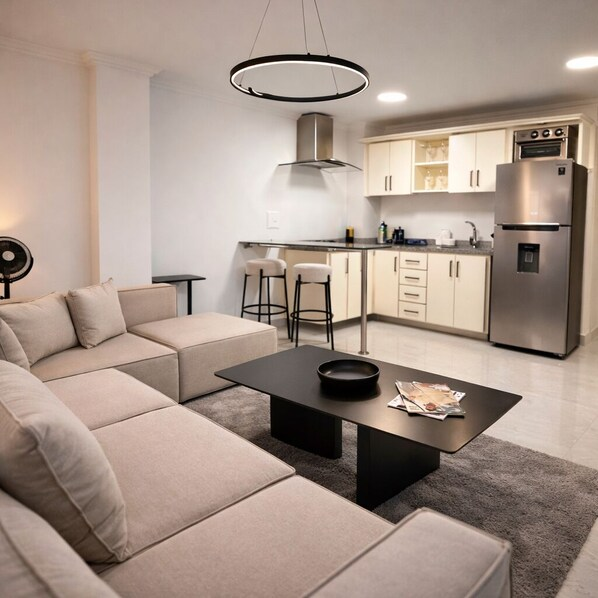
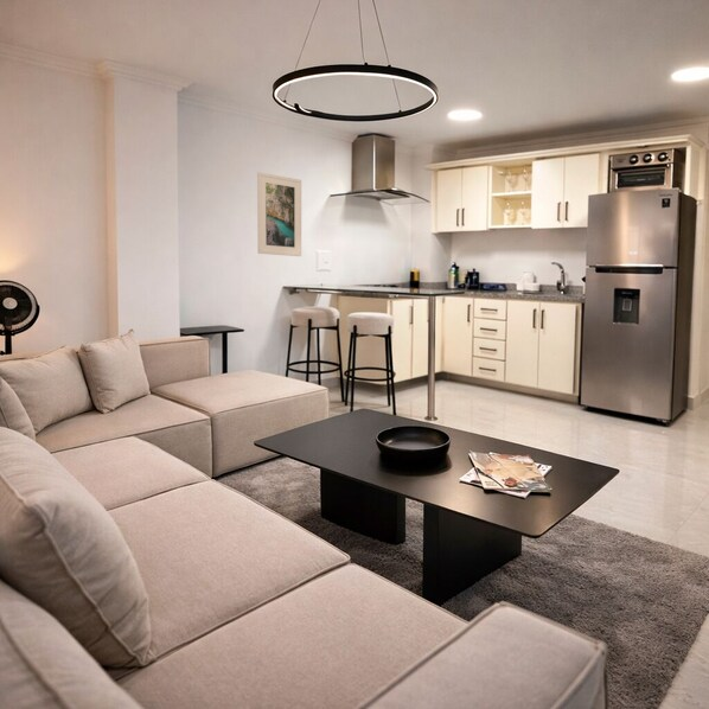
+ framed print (280, 216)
